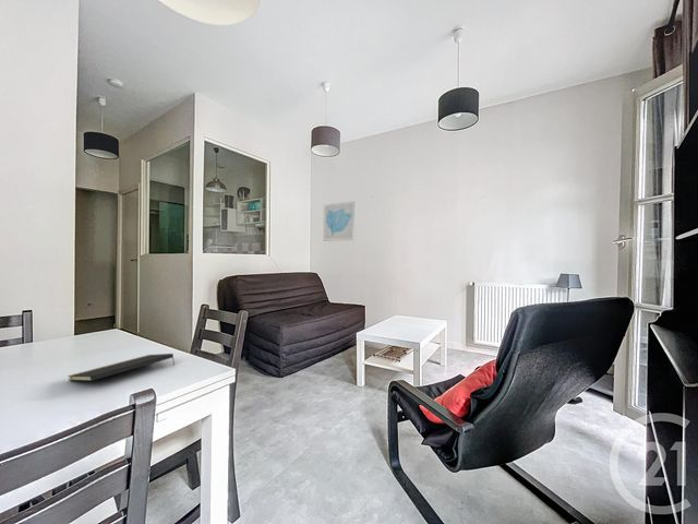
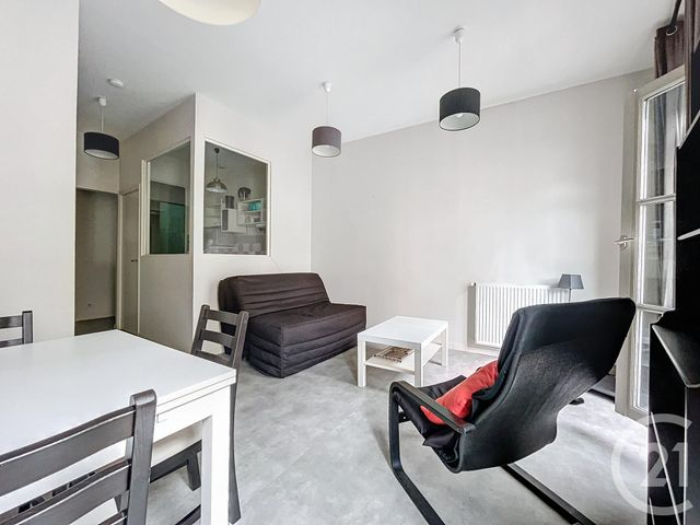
- wall art (338, 222)
- notepad (123, 366)
